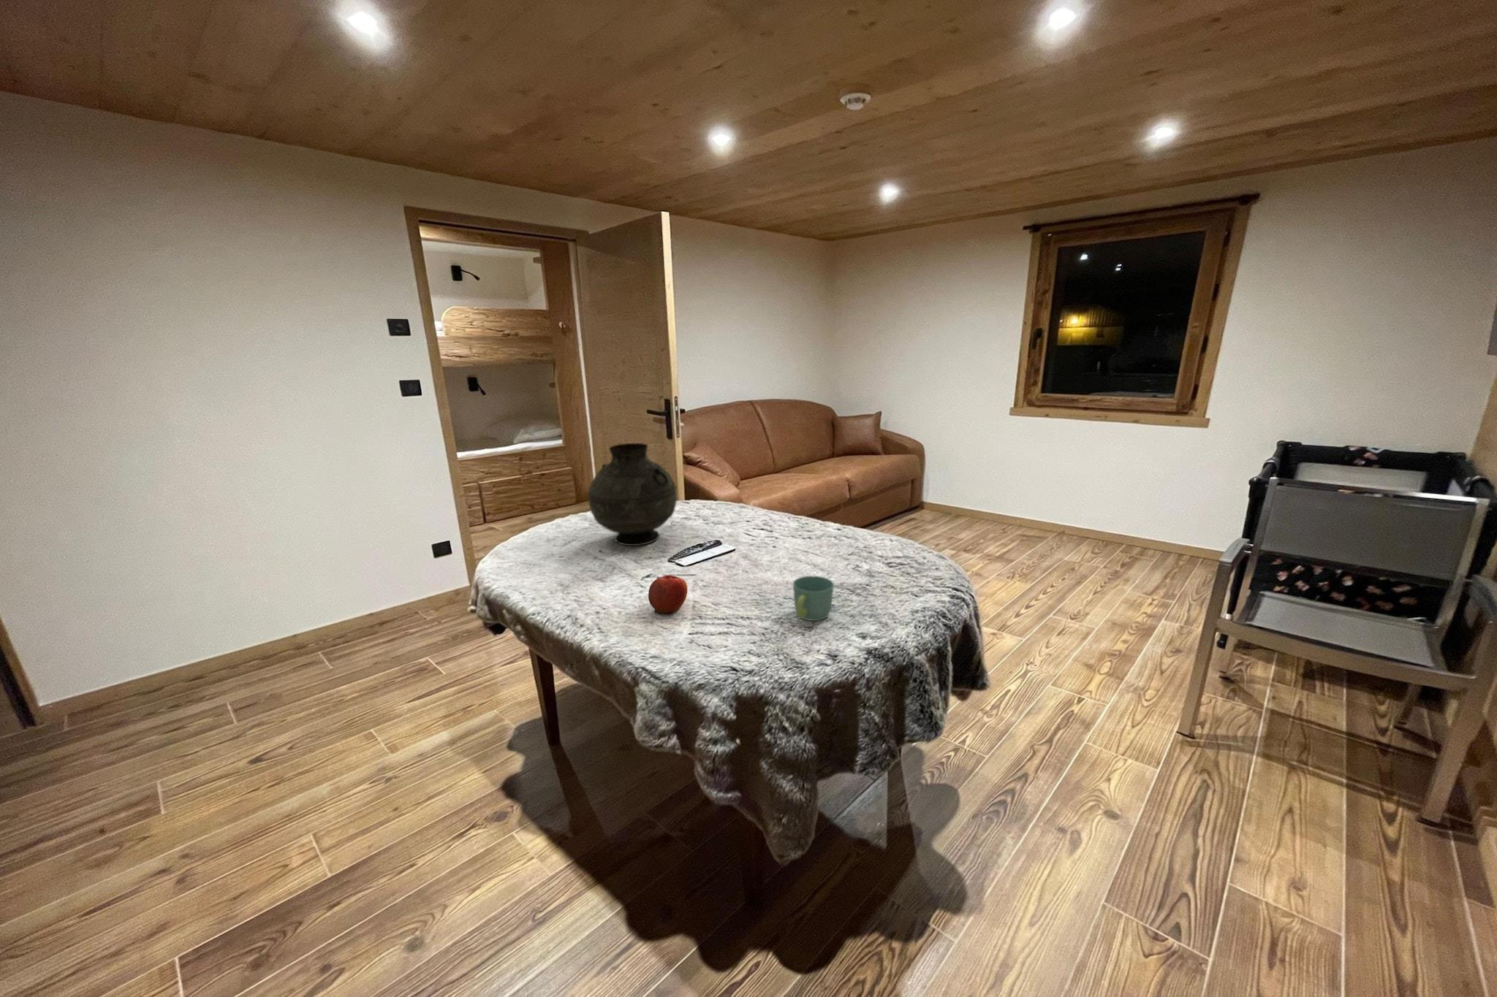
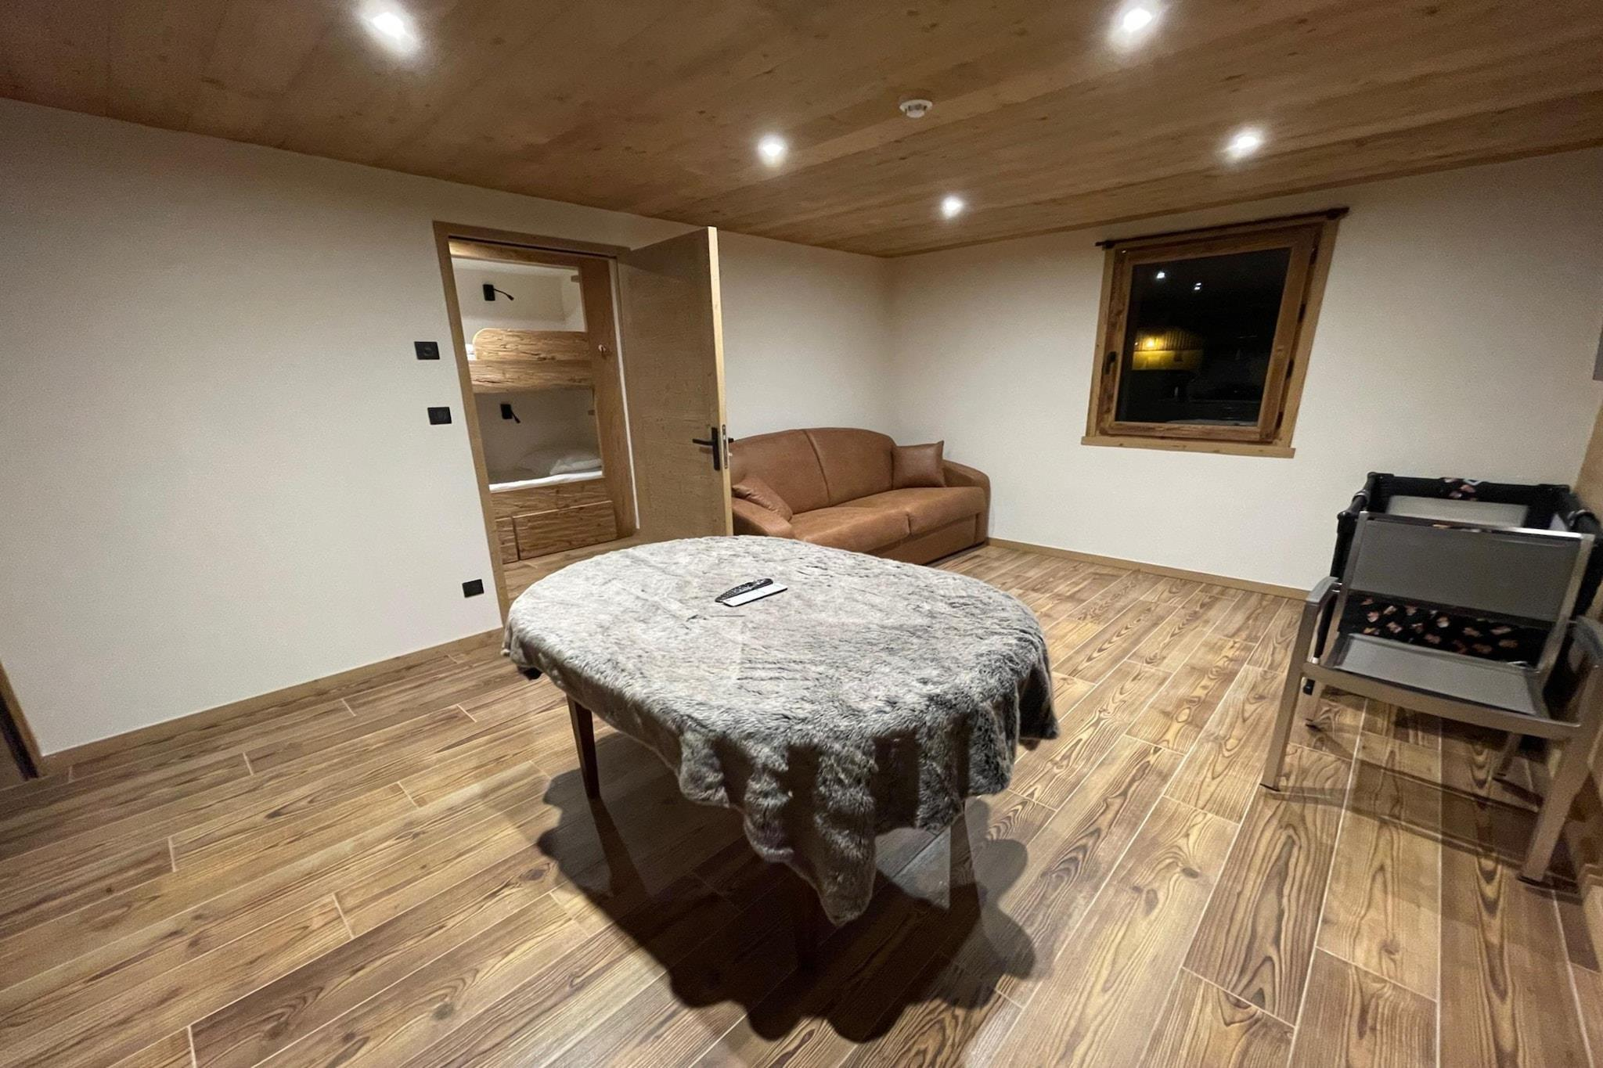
- mug (810, 601)
- apple (668, 592)
- vase (632, 493)
